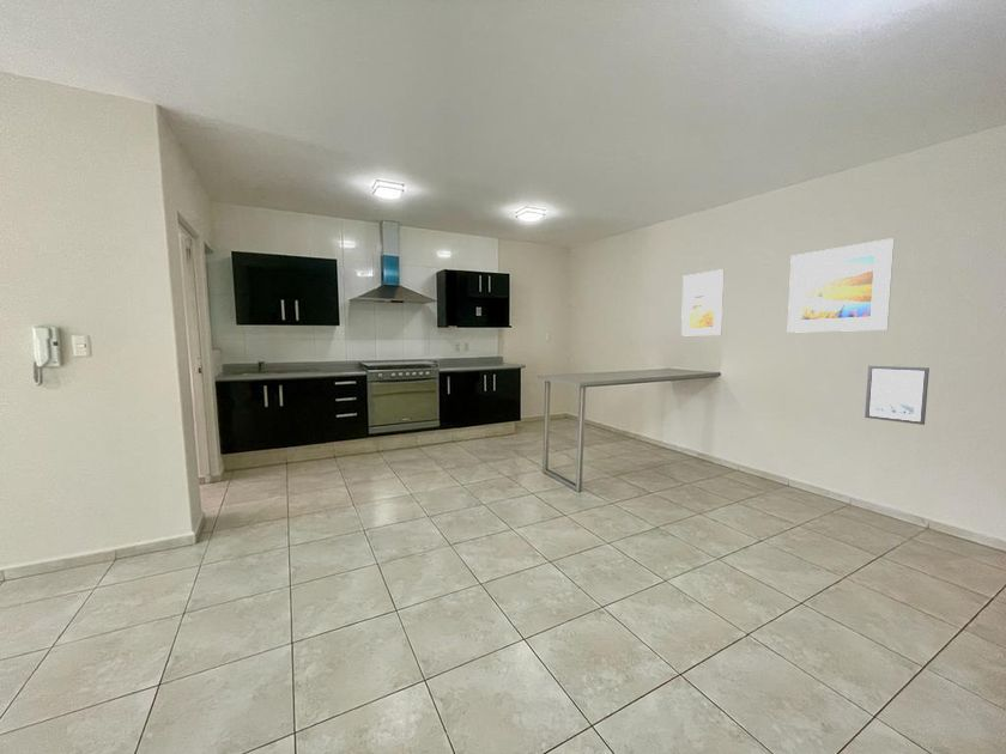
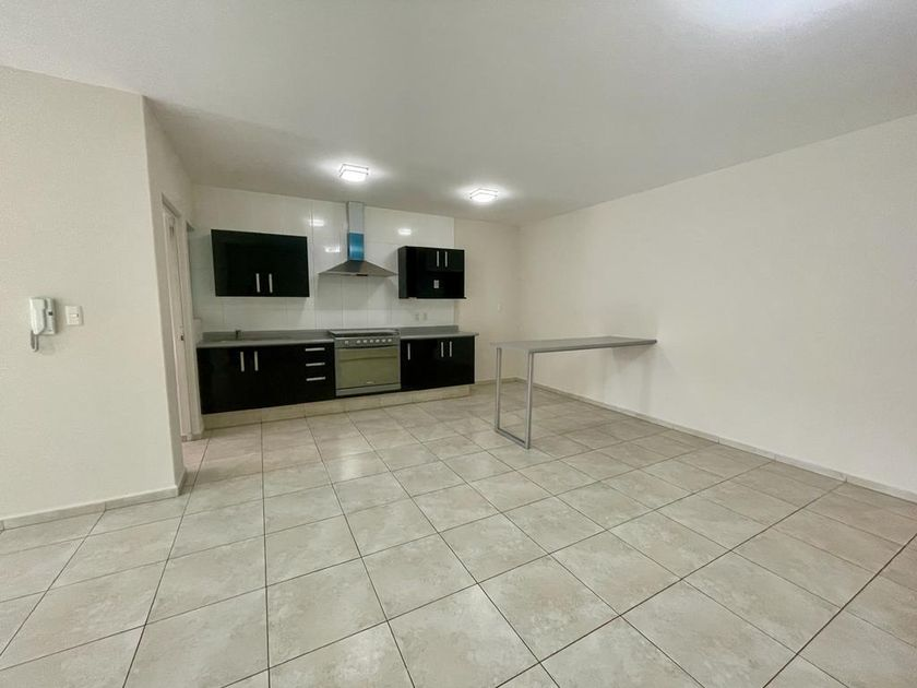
- wall art (895, 394)
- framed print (701, 304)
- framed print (835, 290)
